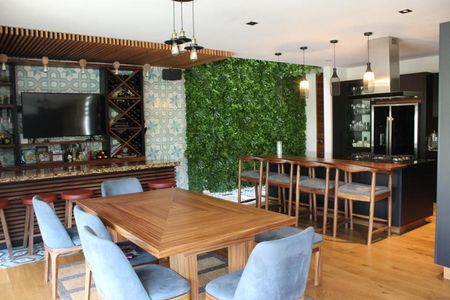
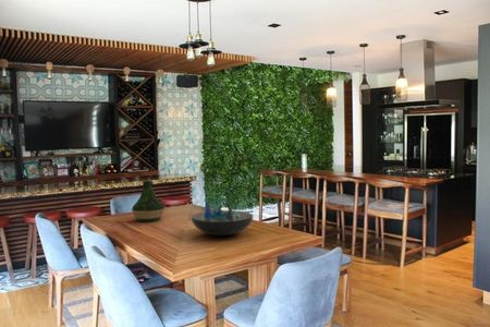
+ decorative bowl (222, 216)
+ vase (147, 201)
